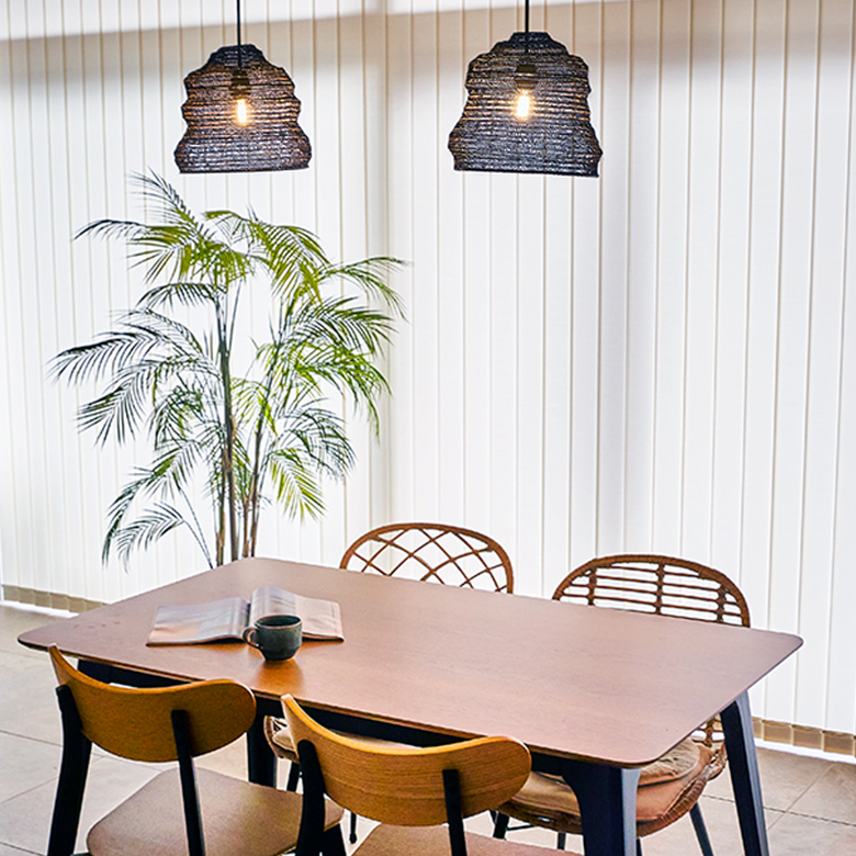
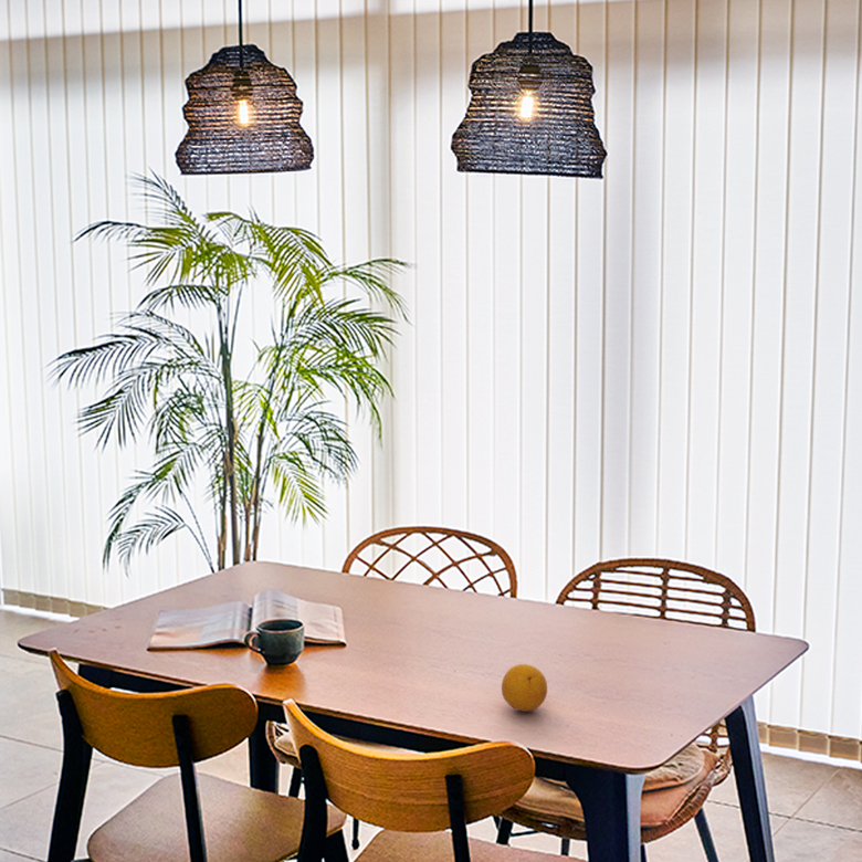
+ fruit (524, 687)
